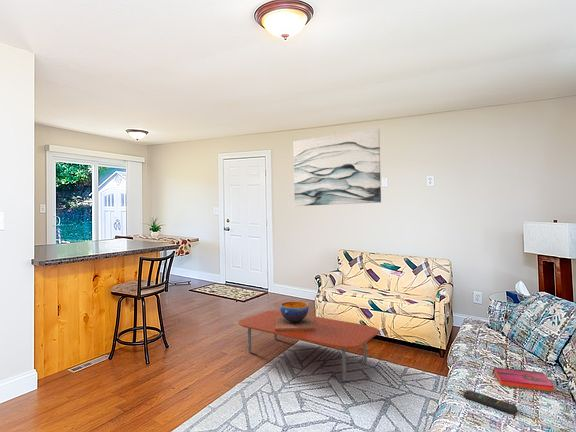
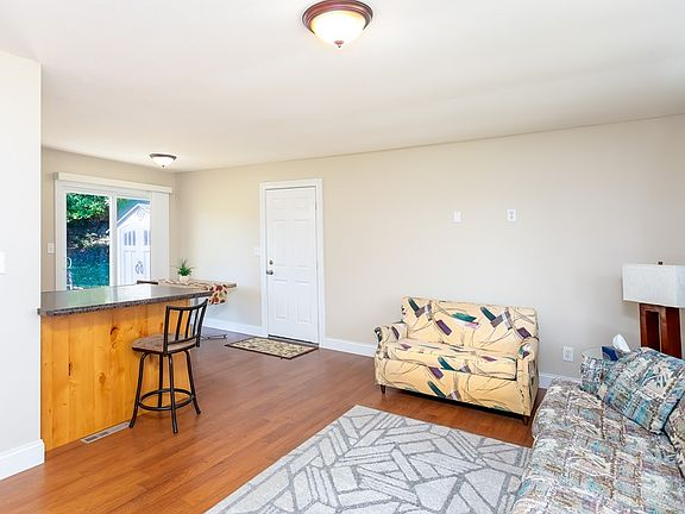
- hardback book (522, 378)
- remote control (489, 401)
- wall art (334, 169)
- coffee table (305, 340)
- decorative bowl (294, 314)
